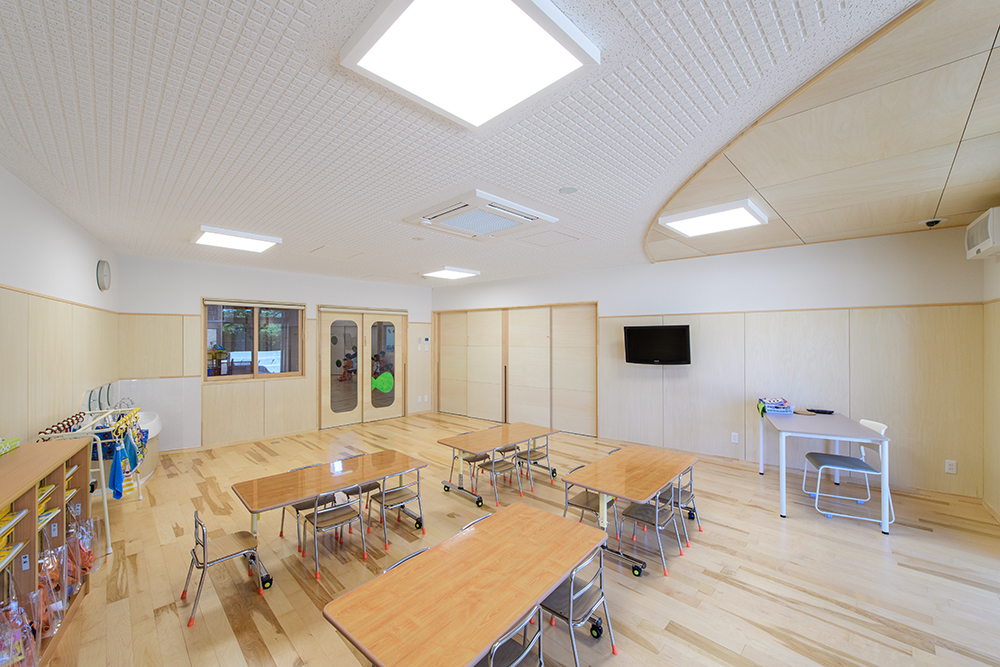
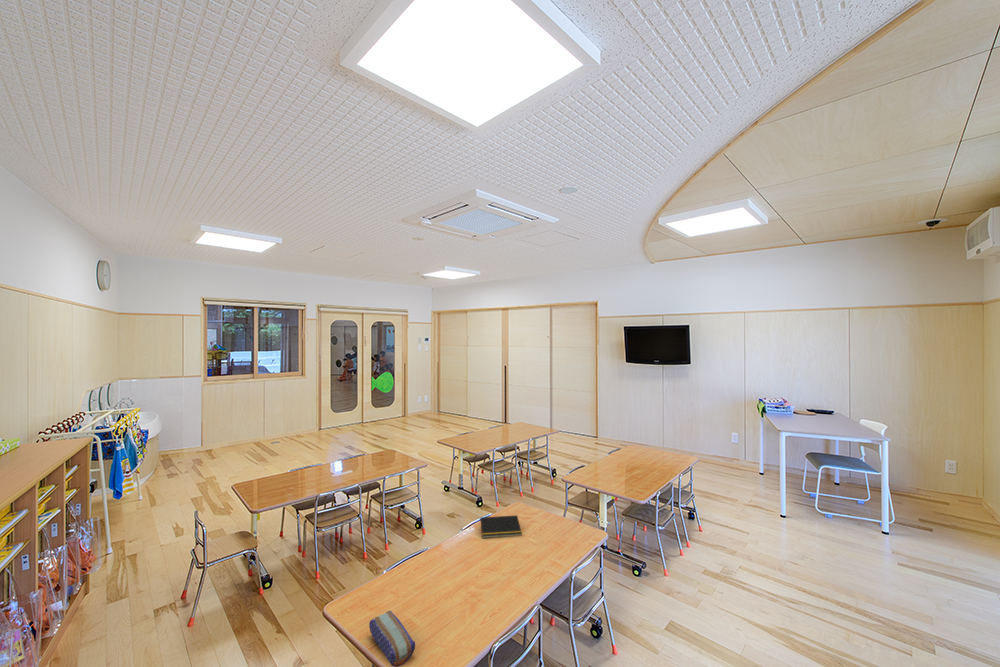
+ notepad (500, 526)
+ pencil case (391, 635)
